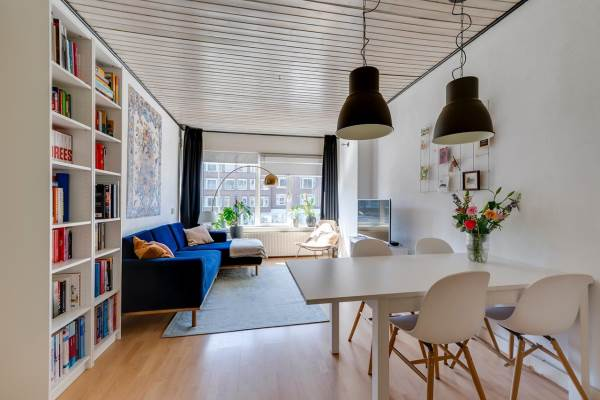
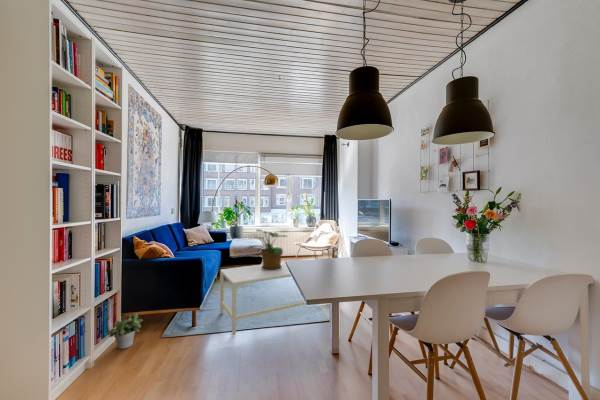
+ coffee table (277, 278)
+ potted plant (126, 332)
+ potted plant (266, 248)
